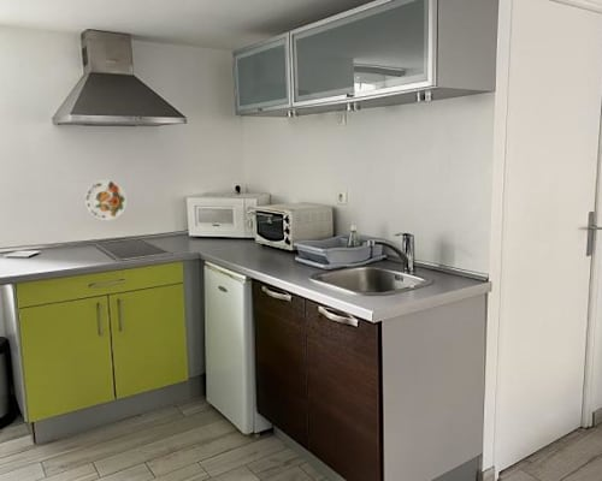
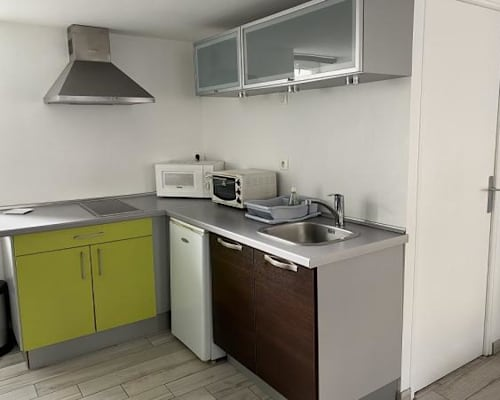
- decorative plate (106, 200)
